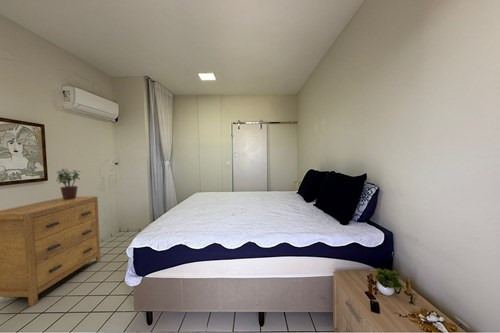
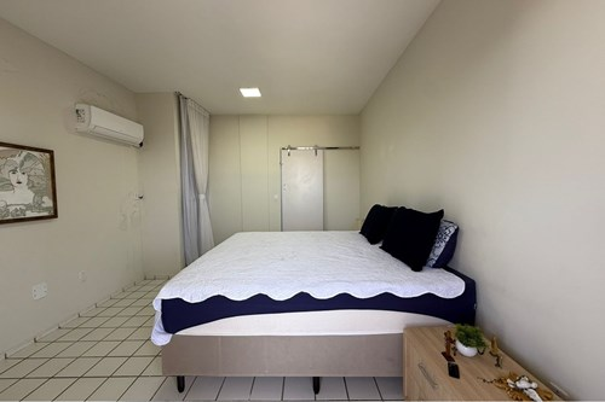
- potted plant (69, 183)
- dresser (53, 241)
